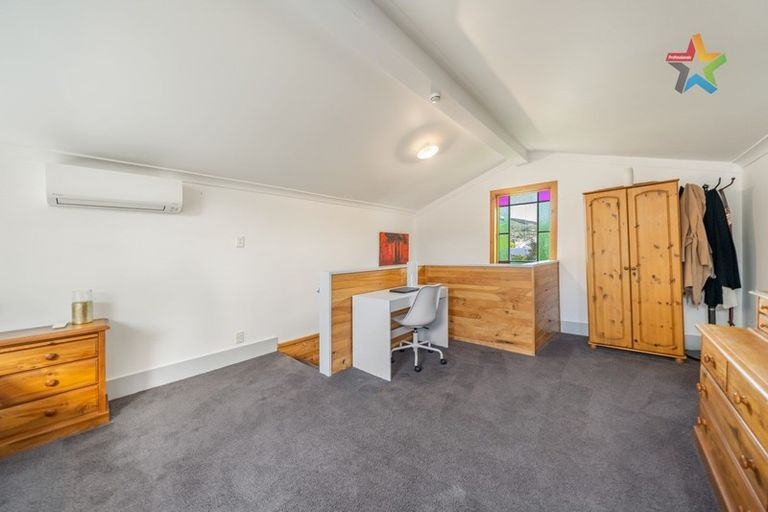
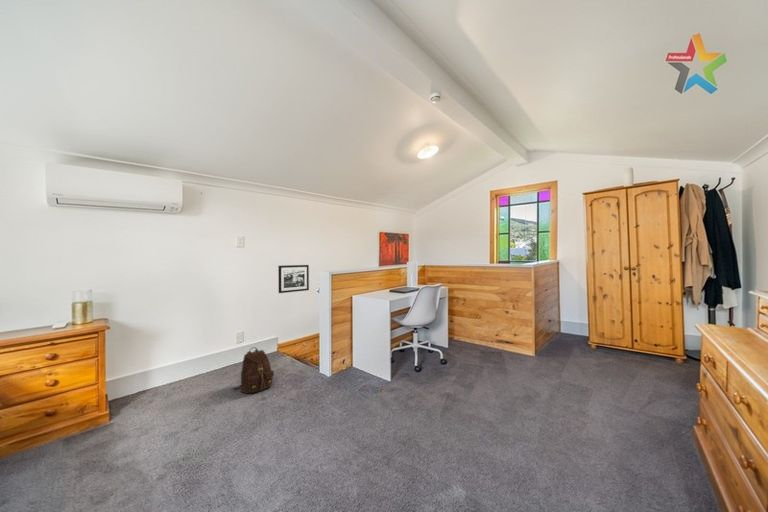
+ backpack (256, 367)
+ picture frame (294, 278)
